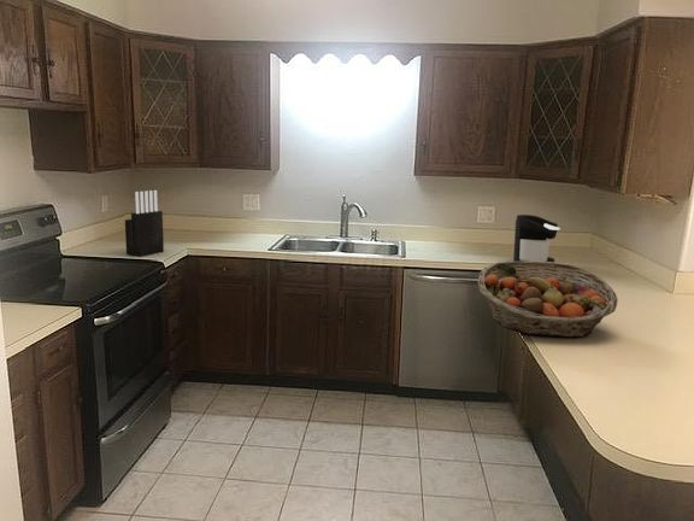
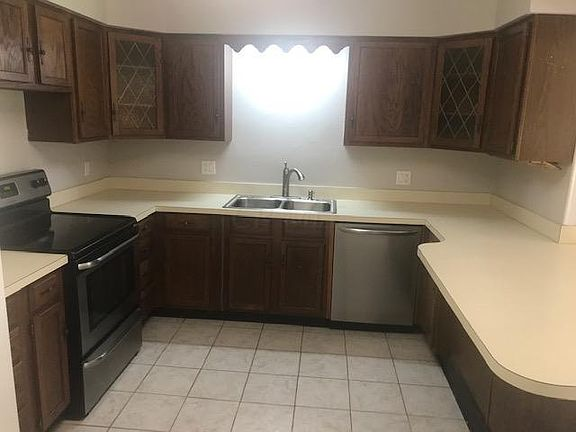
- coffee maker (536, 240)
- fruit basket (543, 297)
- knife block (142, 222)
